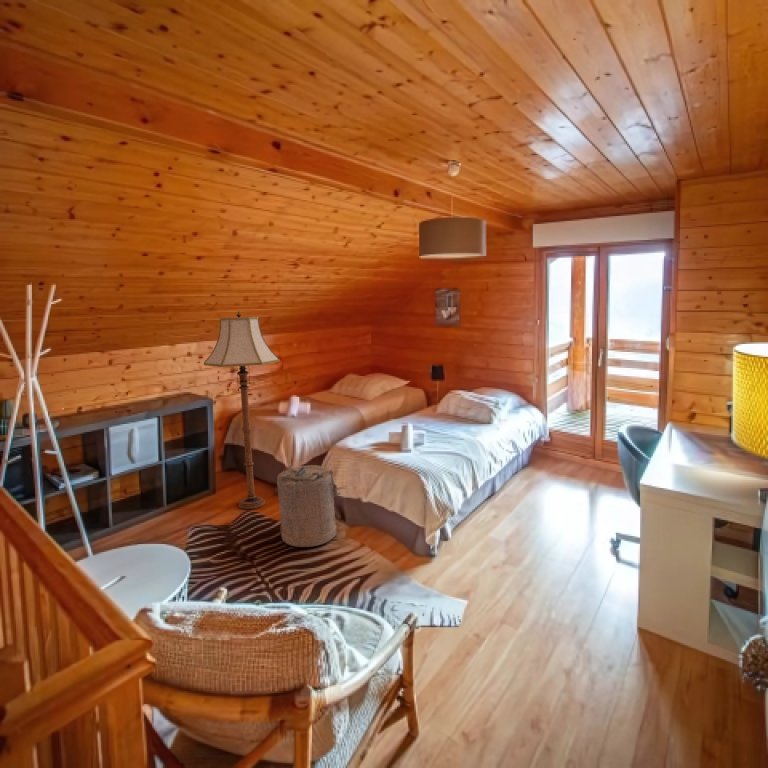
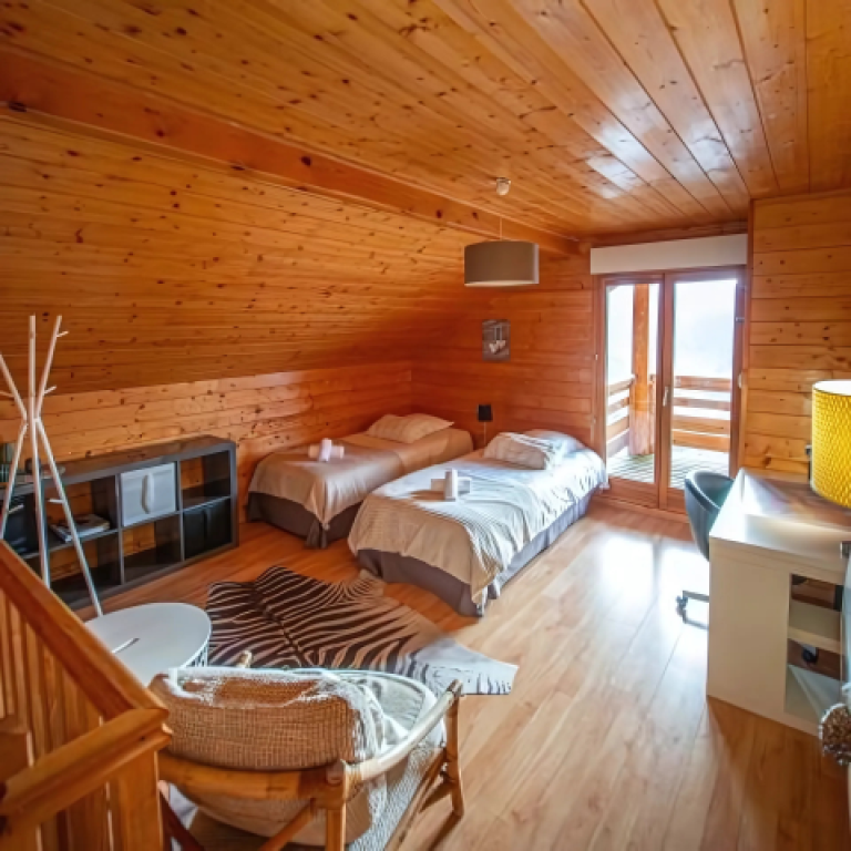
- floor lamp (245, 409)
- laundry hamper (306, 500)
